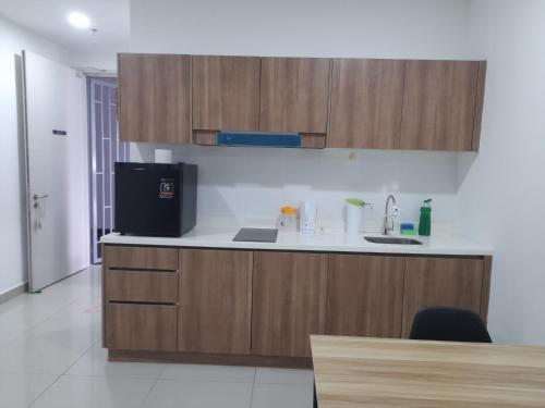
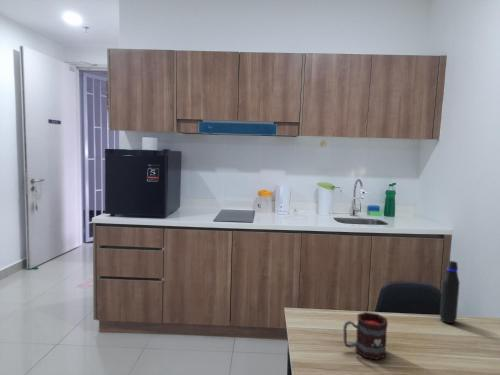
+ water bottle (450, 291)
+ mug (364, 335)
